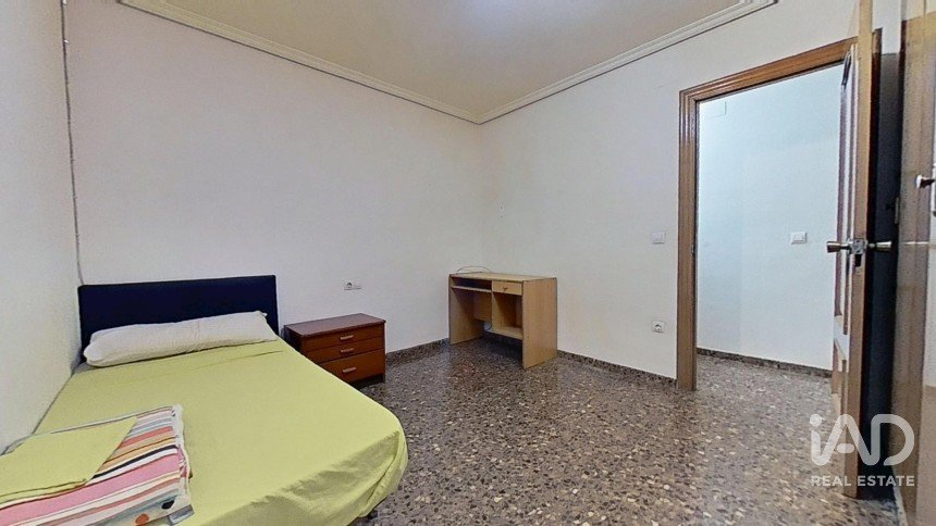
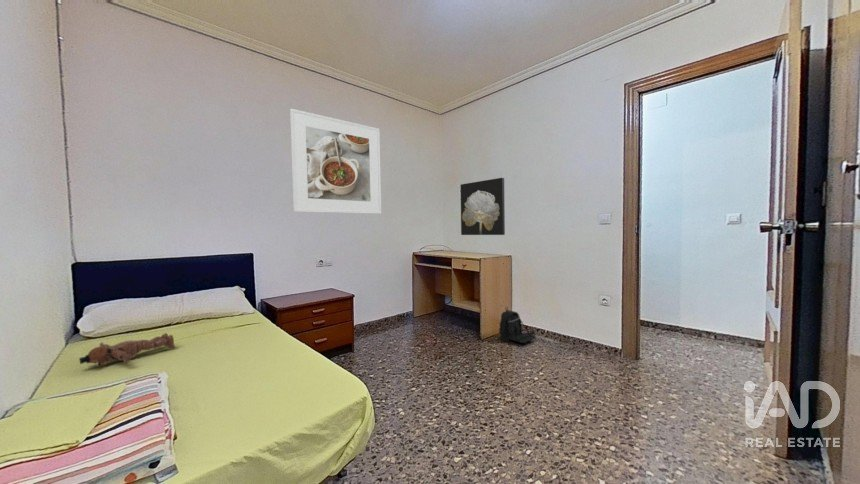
+ backpack (519, 322)
+ wall art (481, 208)
+ teddy bear (129, 349)
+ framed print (340, 166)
